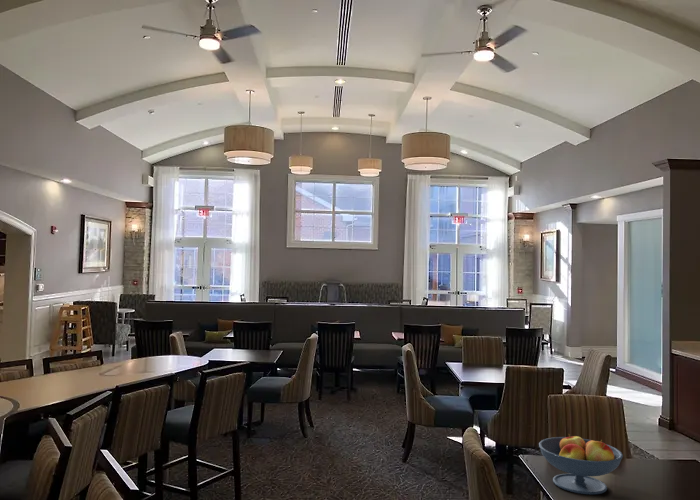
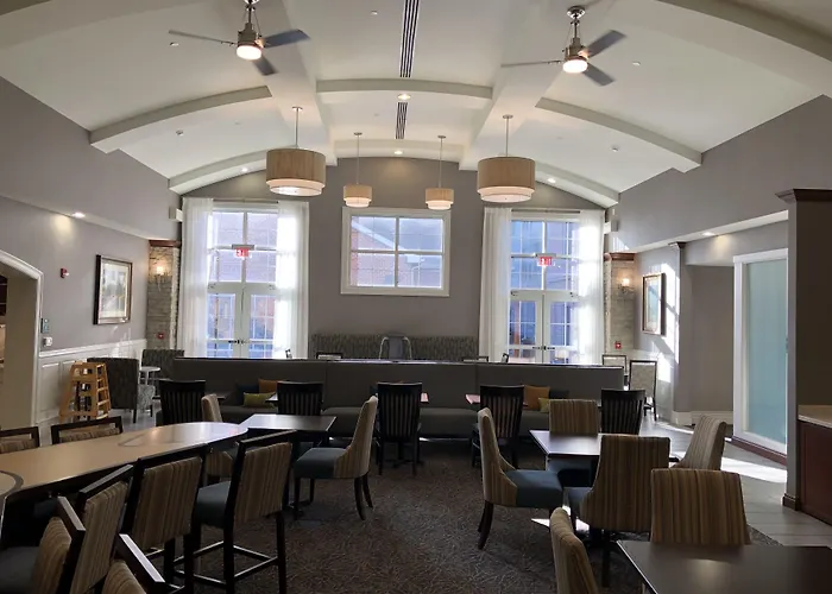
- fruit bowl (579, 460)
